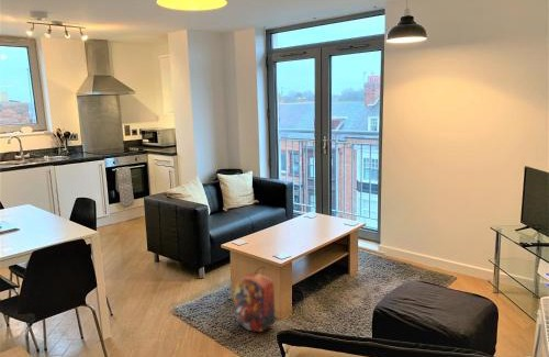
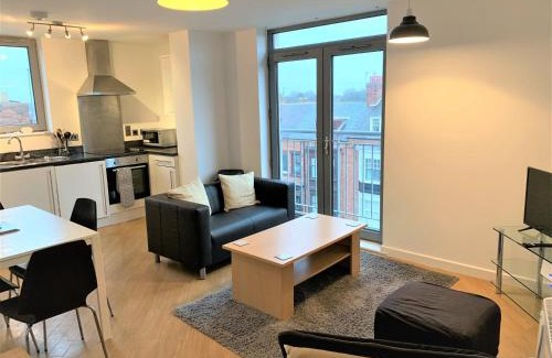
- backpack (255, 298)
